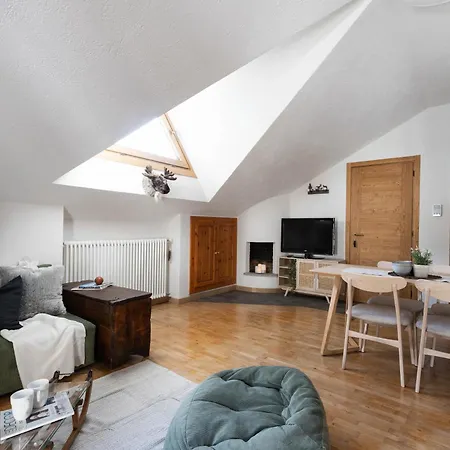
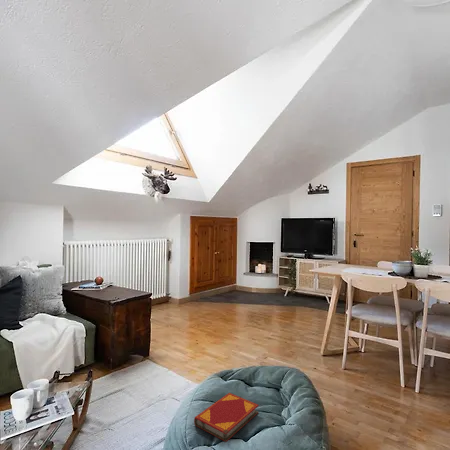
+ hardback book (227, 414)
